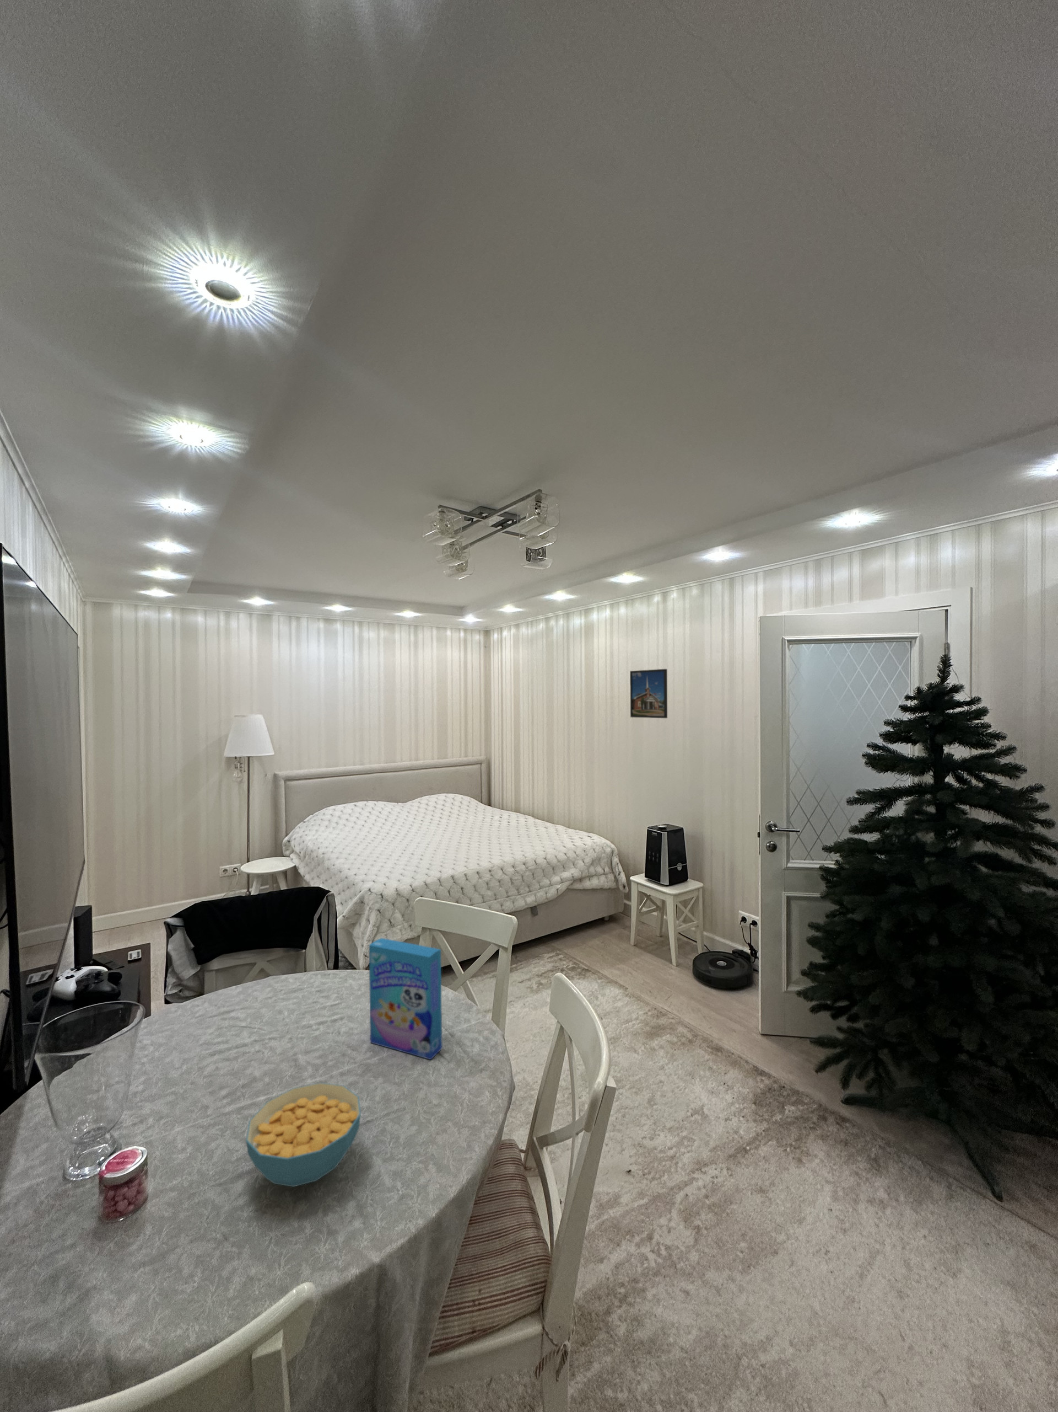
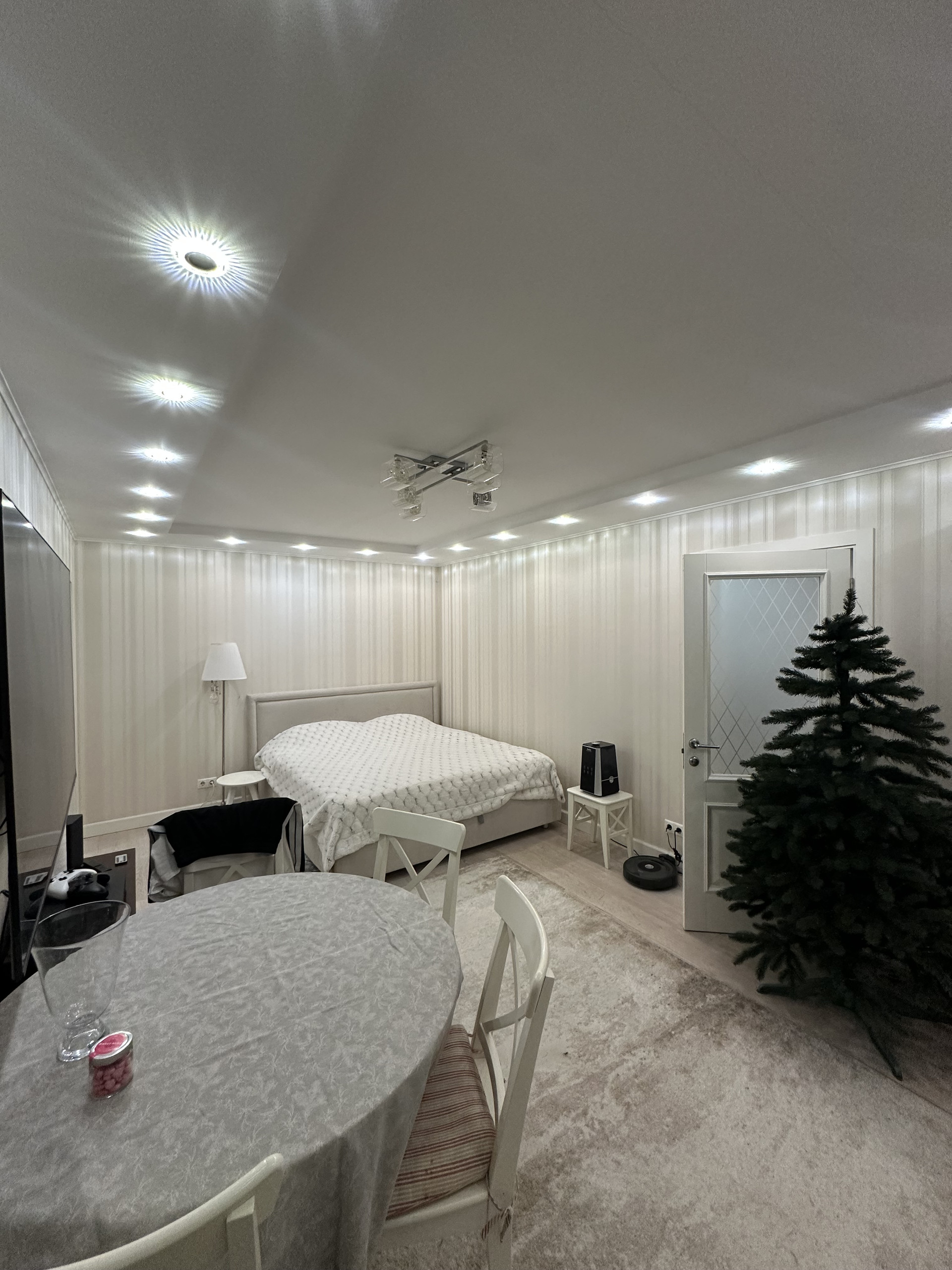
- cereal bowl (306, 1143)
- cereal box (405, 995)
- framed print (648, 694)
